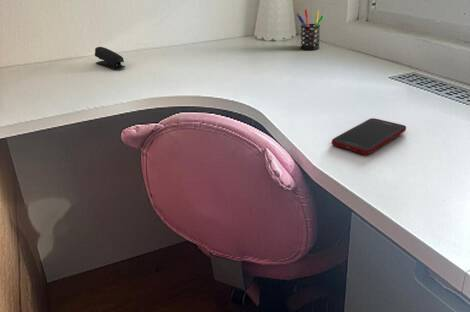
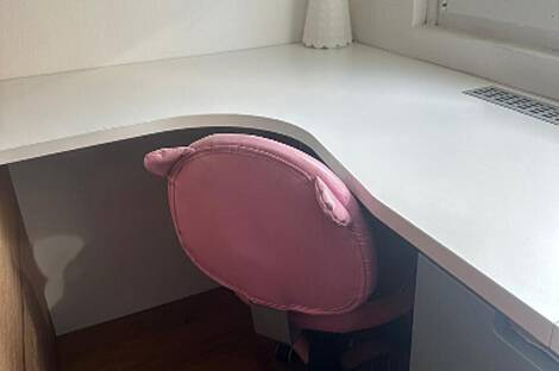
- pen holder (312, 29)
- stapler (108, 57)
- cell phone (369, 135)
